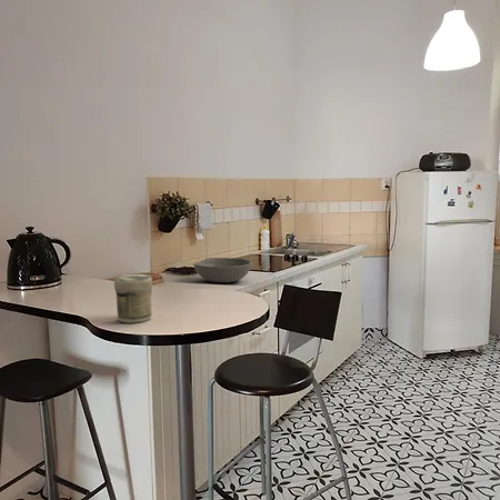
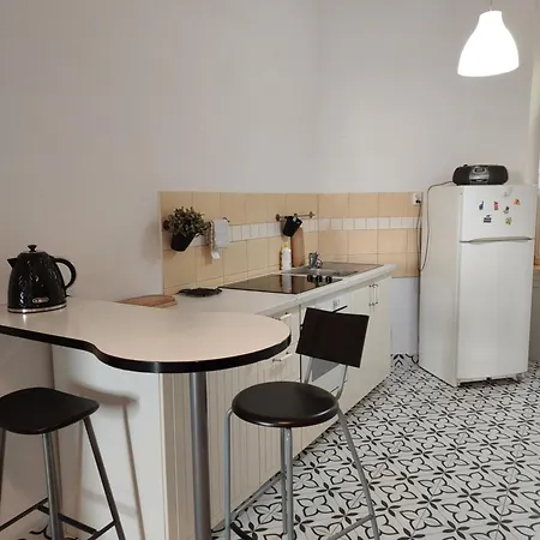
- bowl (222, 271)
- jar (133, 298)
